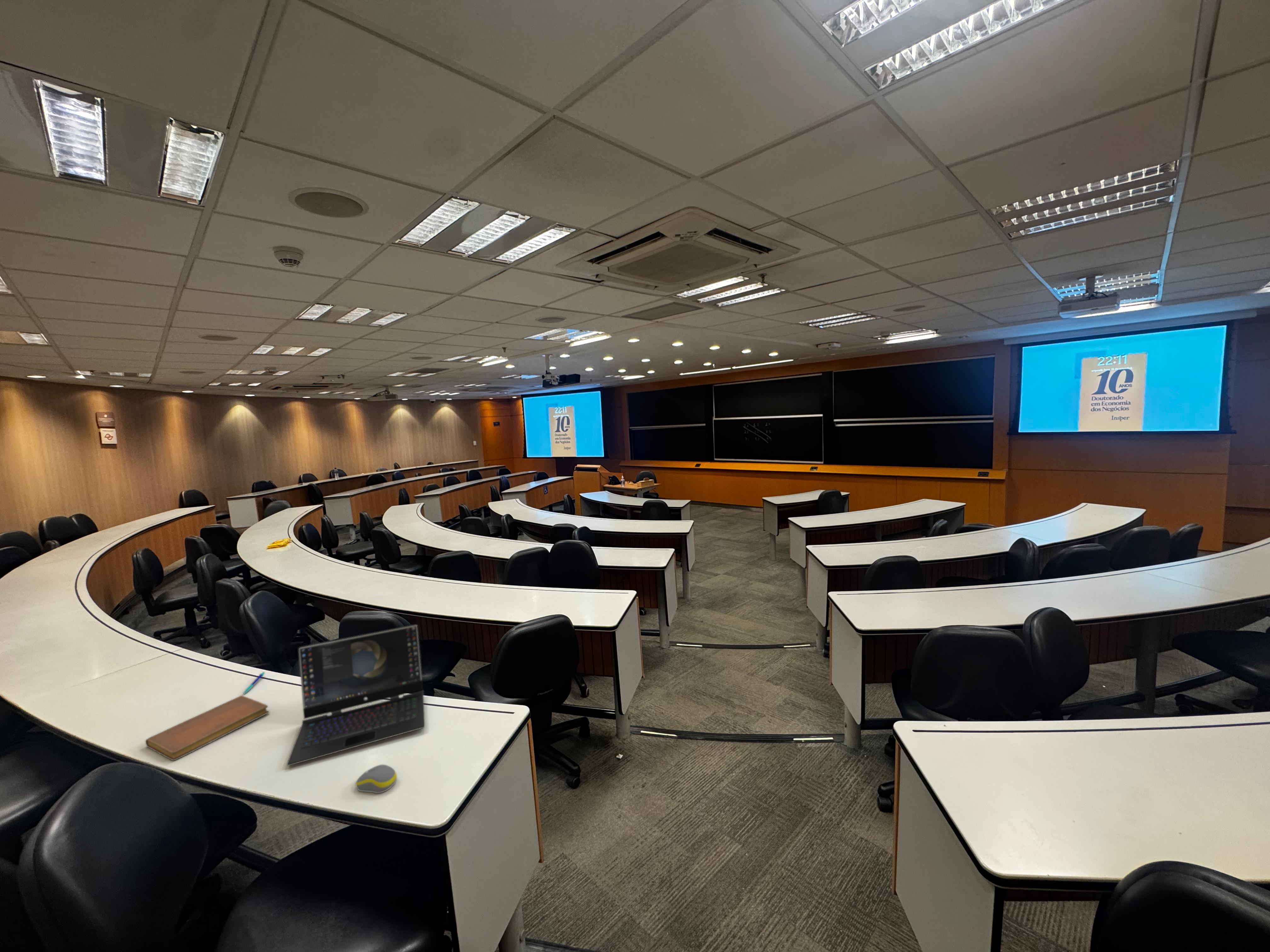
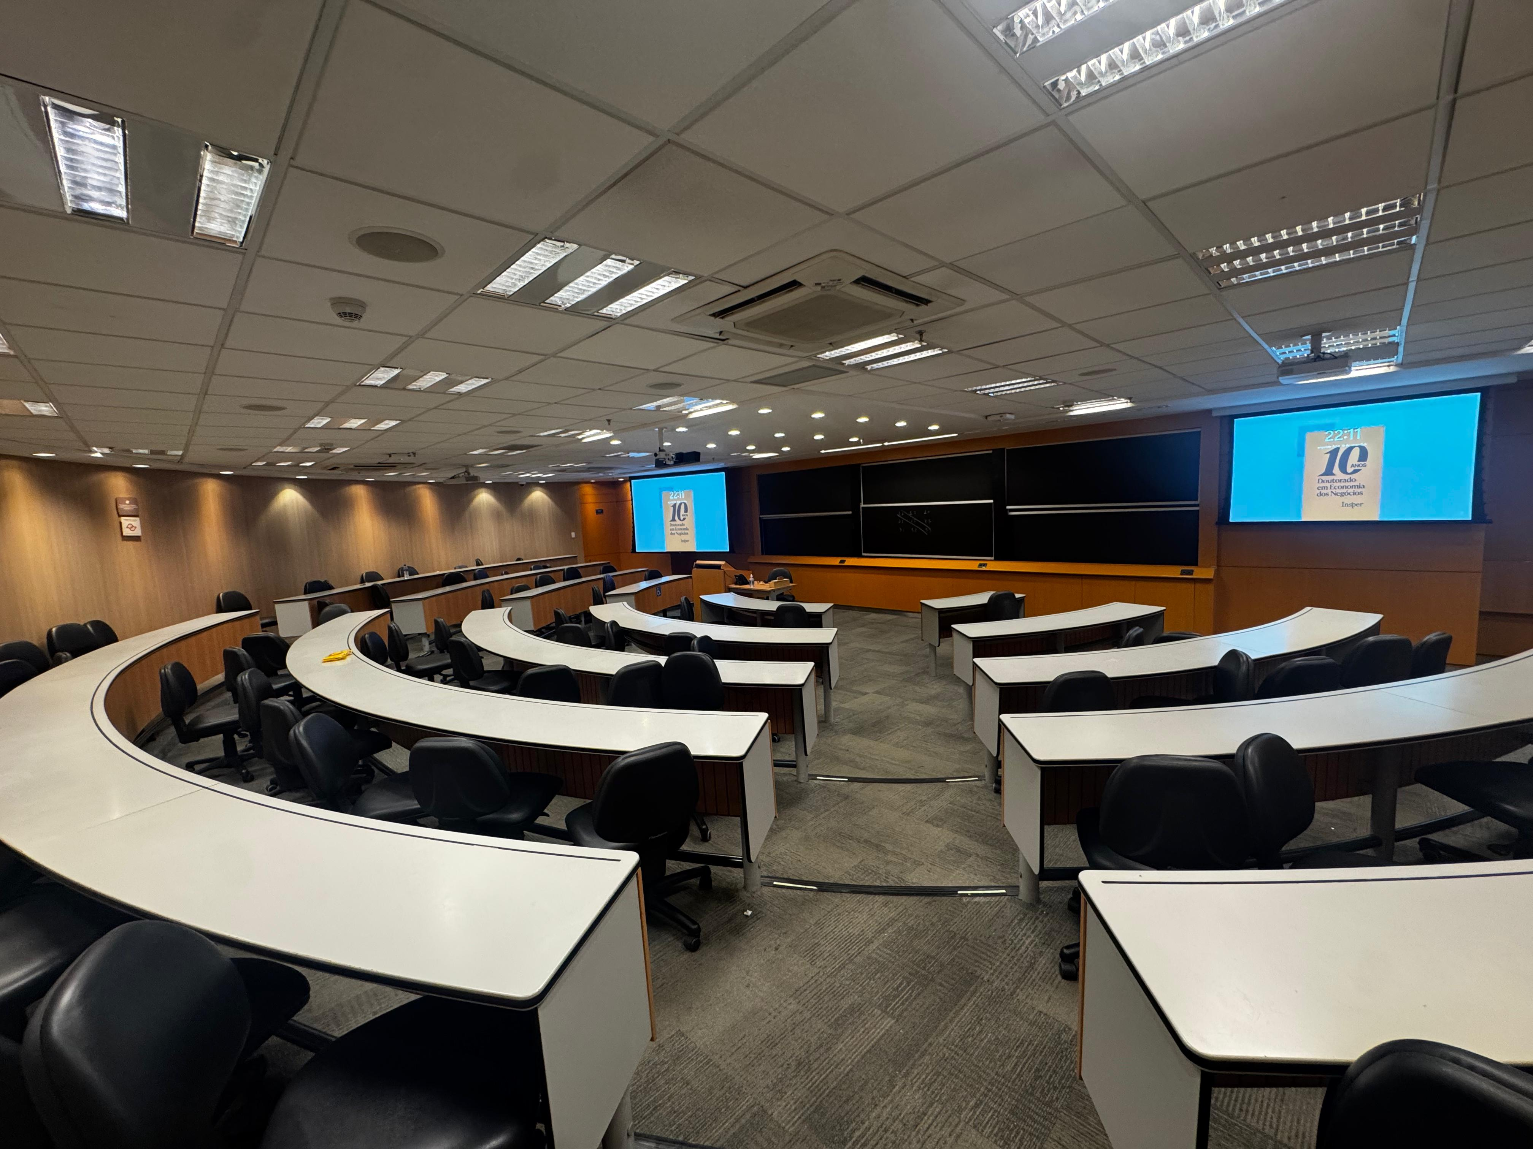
- notebook (210, 725)
- computer mouse (376, 776)
- laptop (360, 688)
- pen (253, 683)
